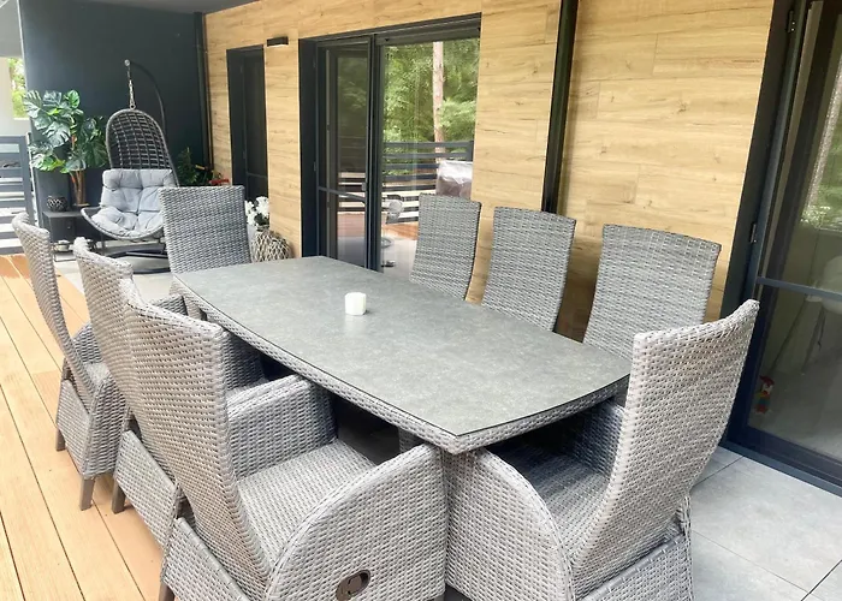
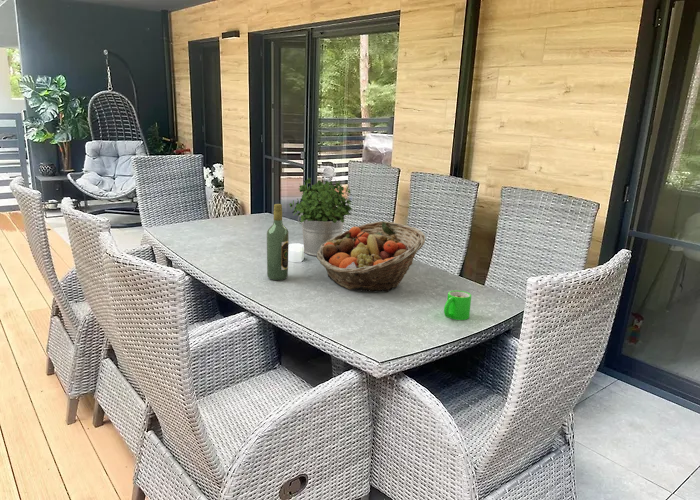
+ potted plant (319, 215)
+ mug (455, 306)
+ fruit basket (369, 254)
+ wine bottle (277, 241)
